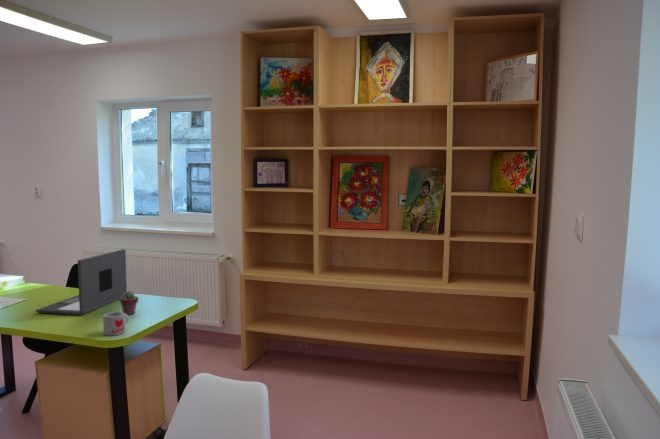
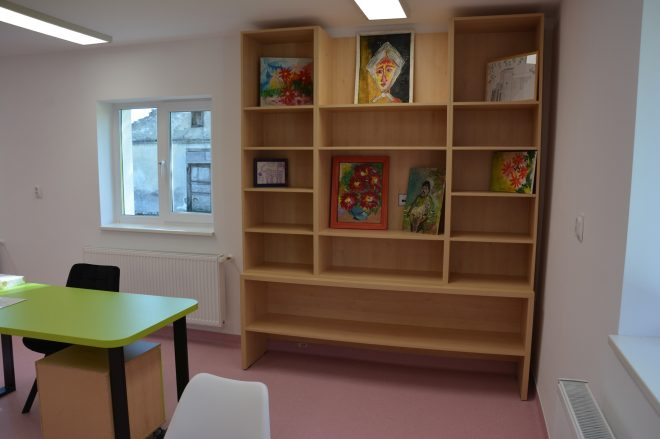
- laptop (83, 279)
- potted succulent (129, 302)
- mug (117, 322)
